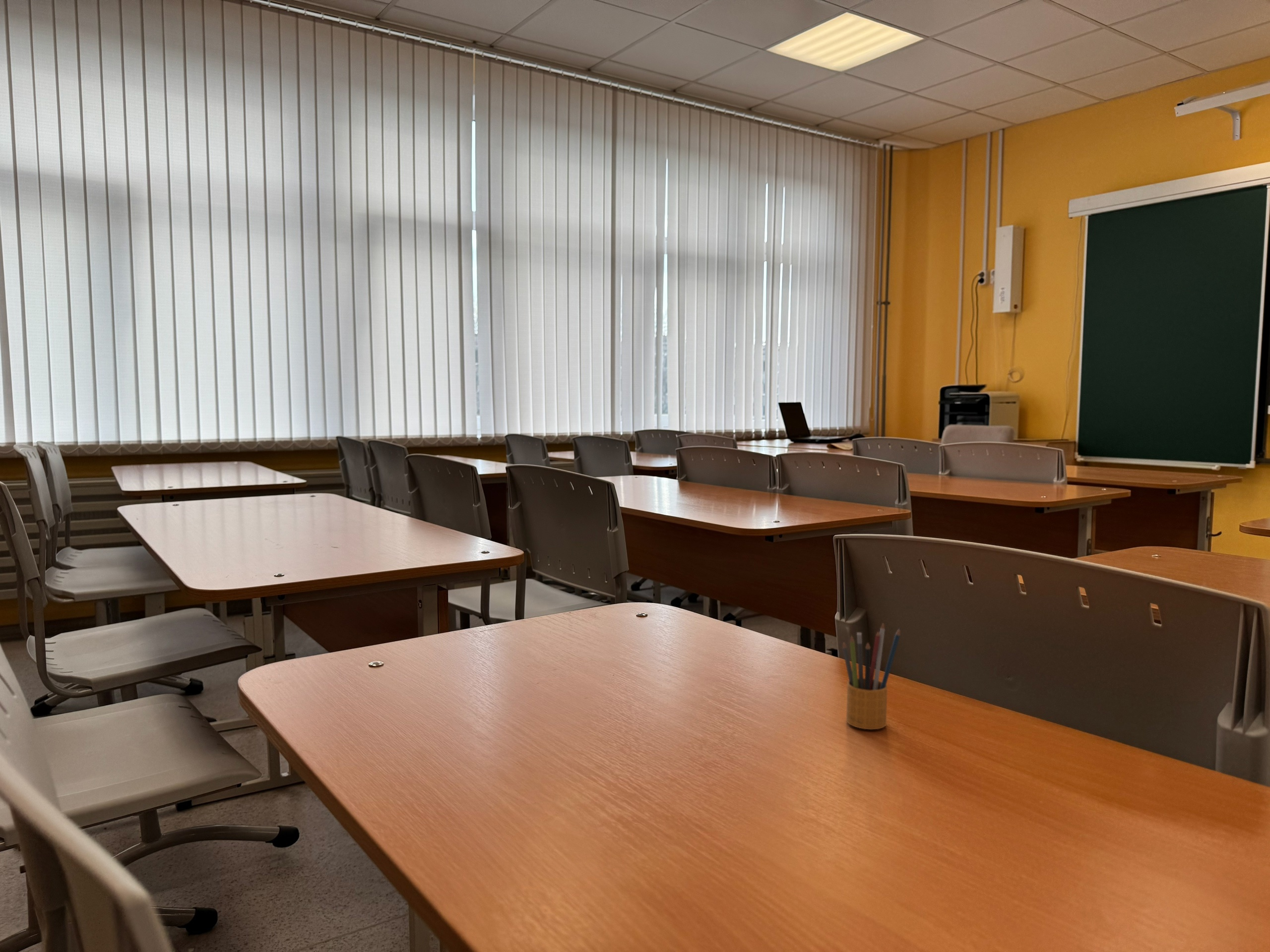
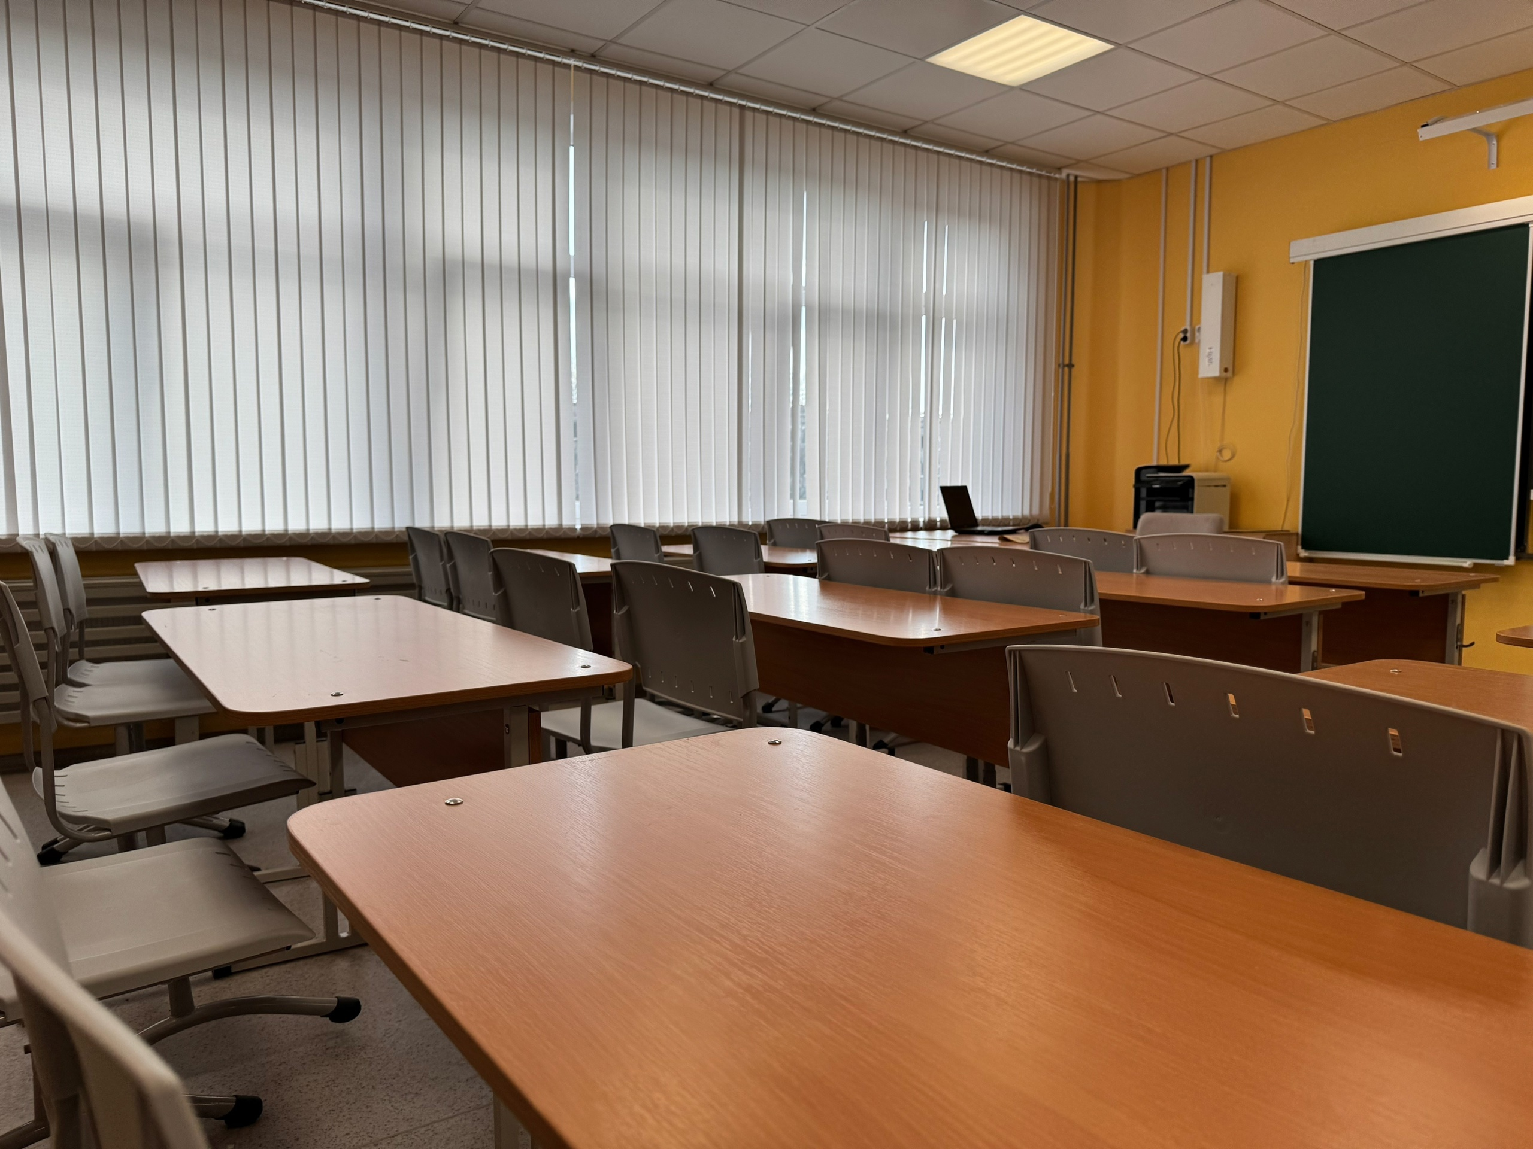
- pencil box (869, 675)
